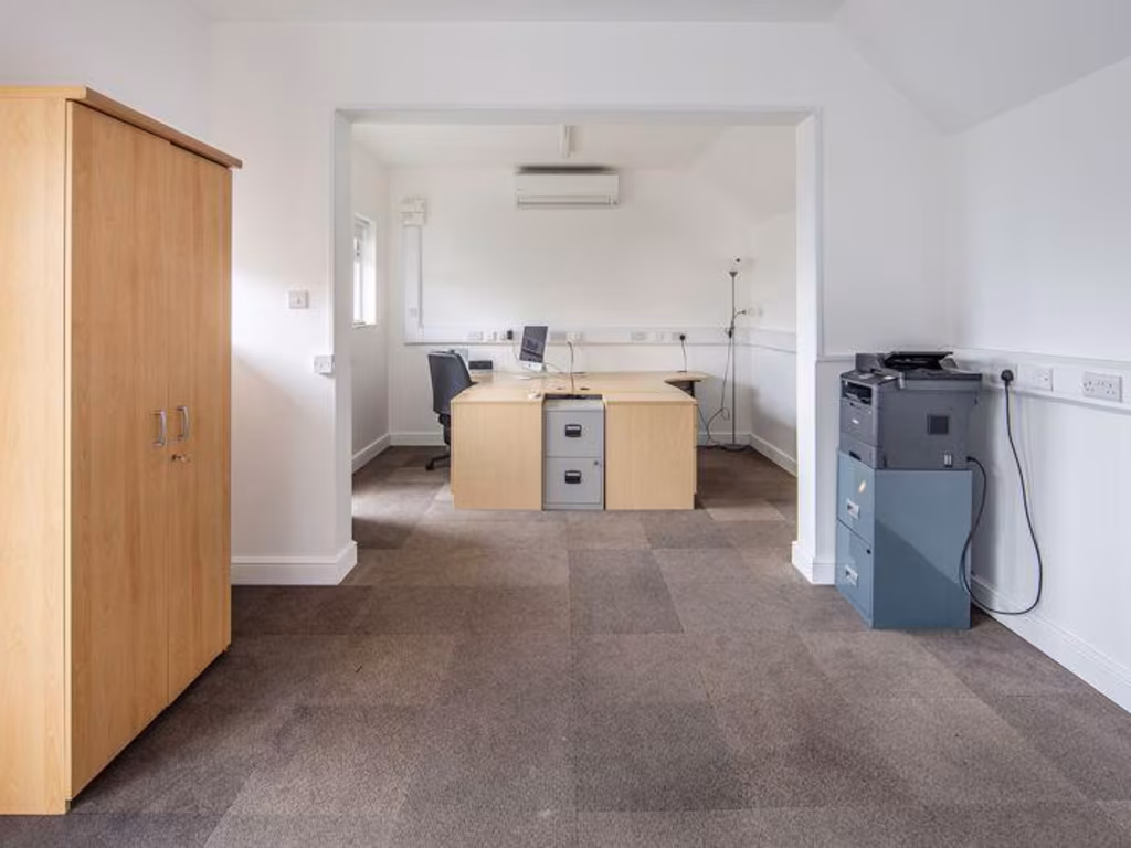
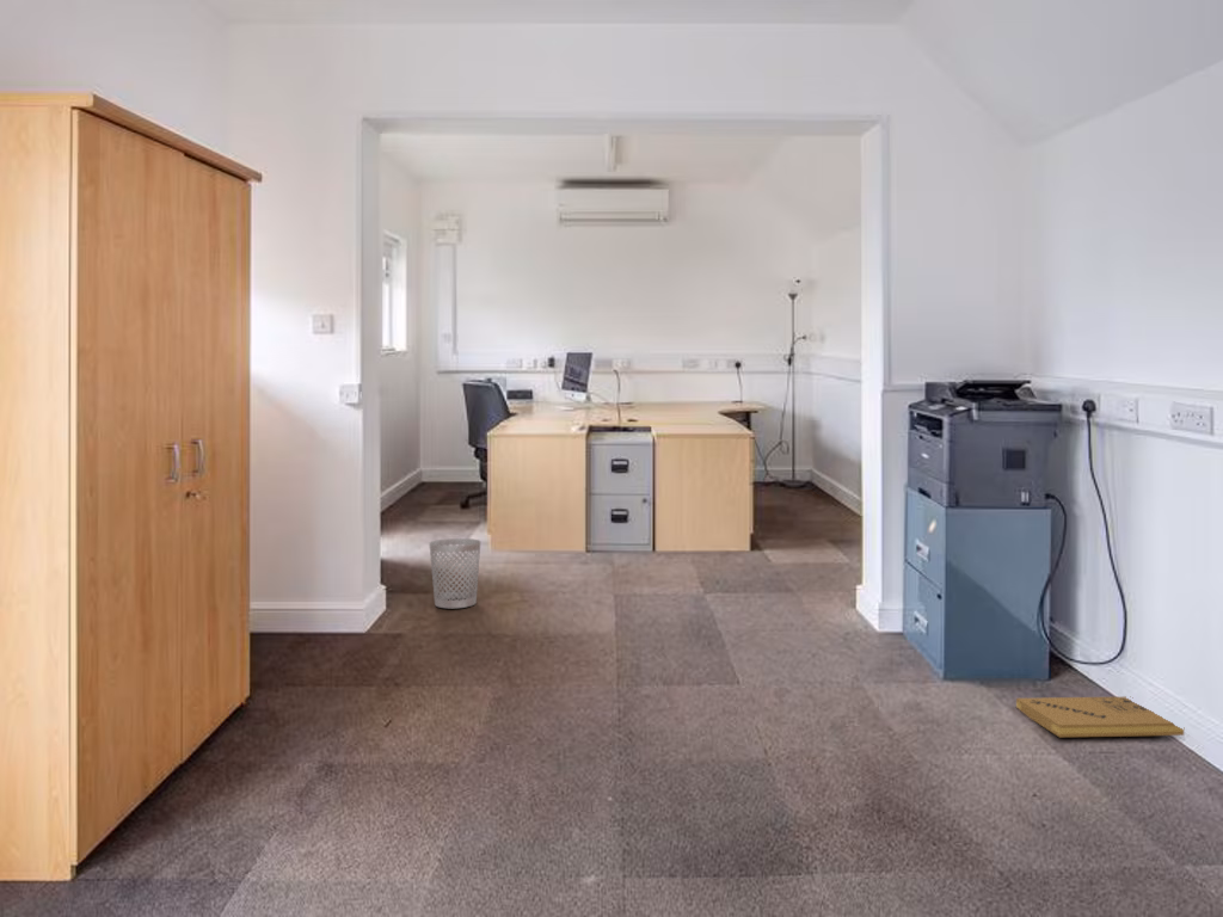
+ wastebasket (455, 572)
+ cardboard box (1096, 715)
